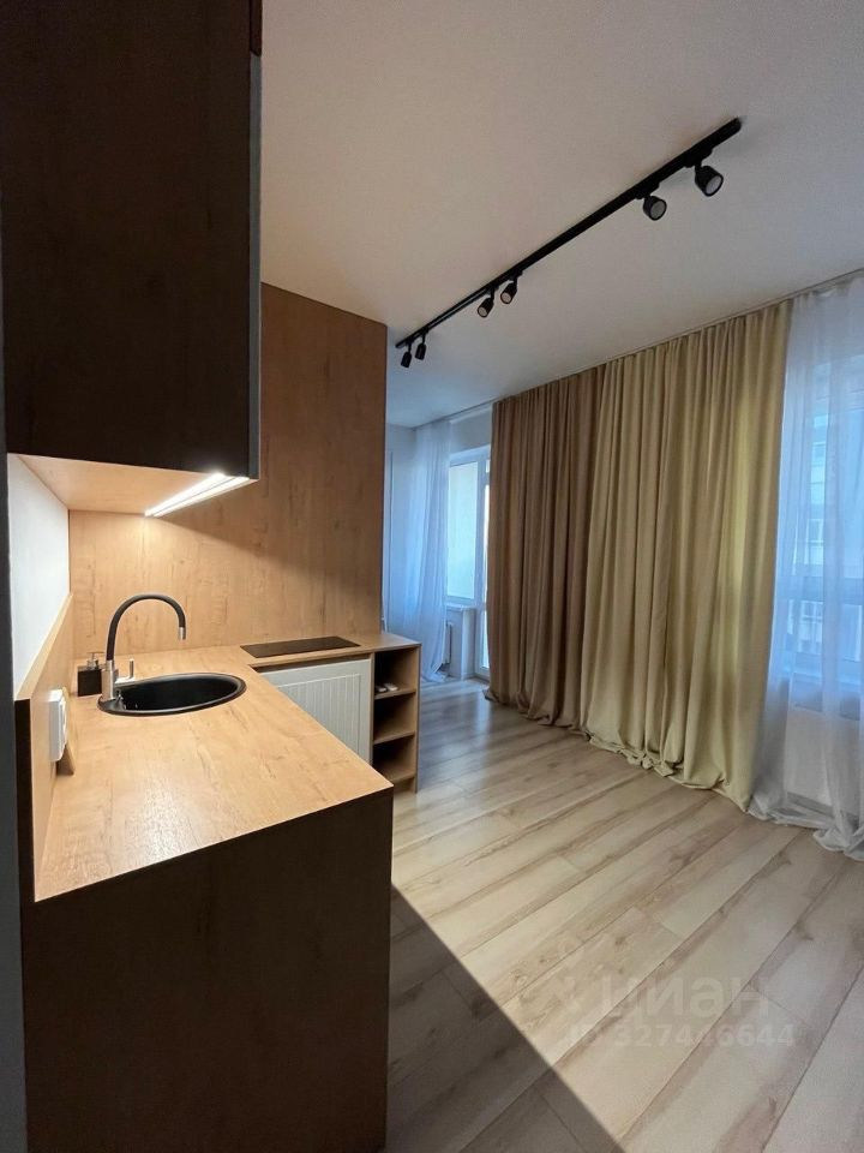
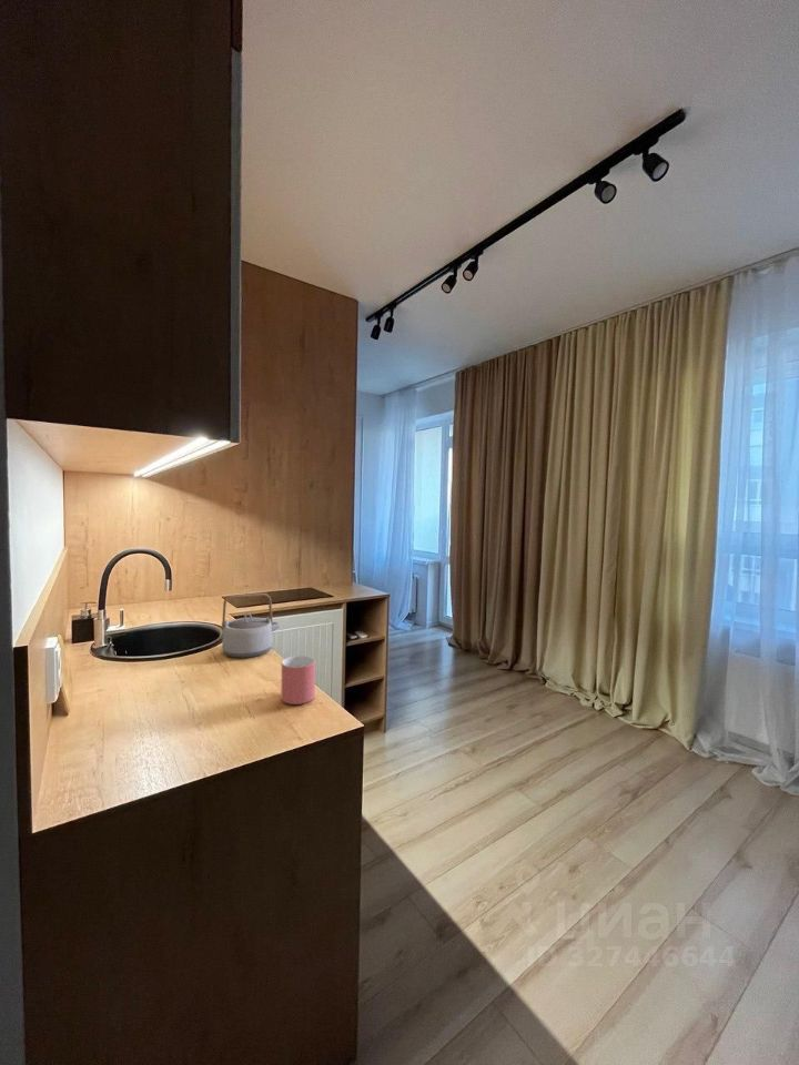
+ teapot (252, 621)
+ mug (296, 677)
